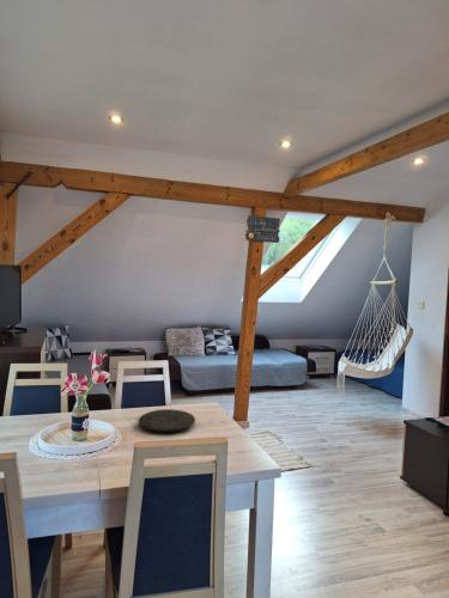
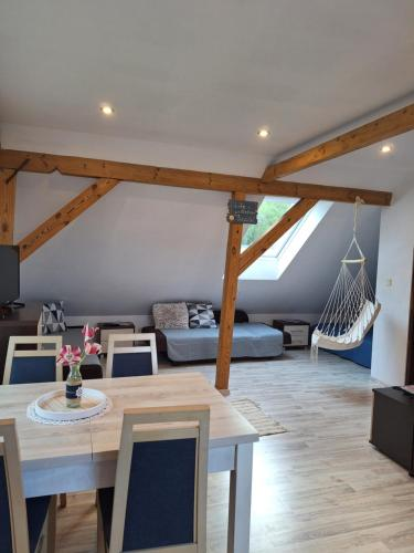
- plate (166, 421)
